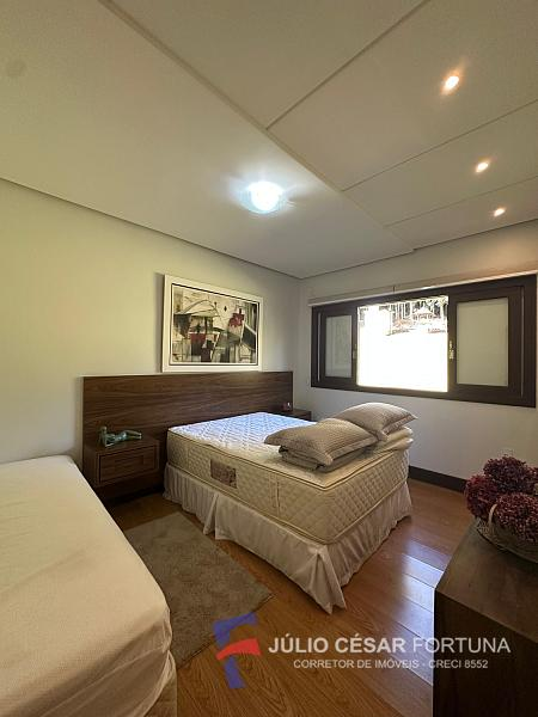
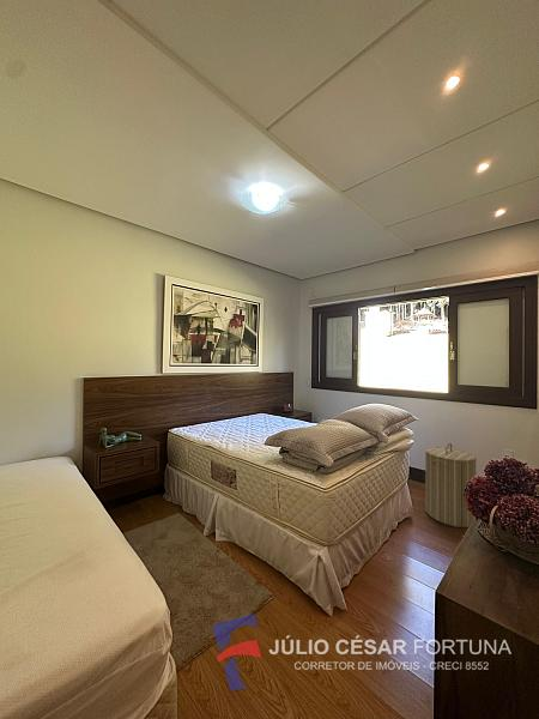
+ laundry hamper (449, 478)
